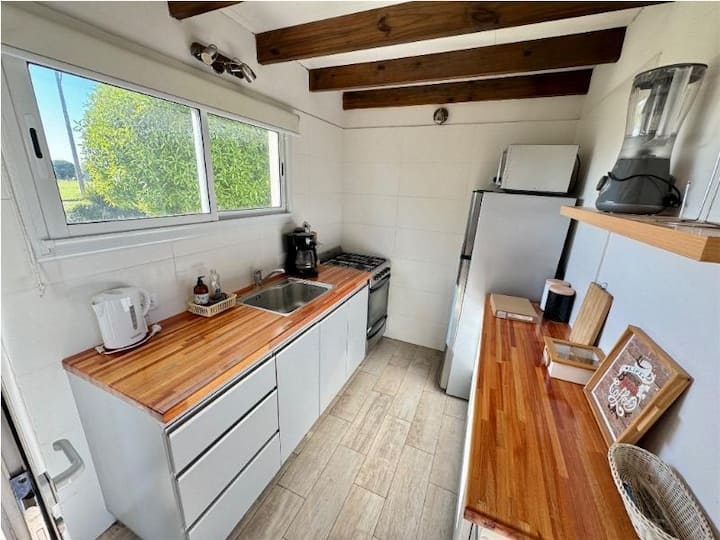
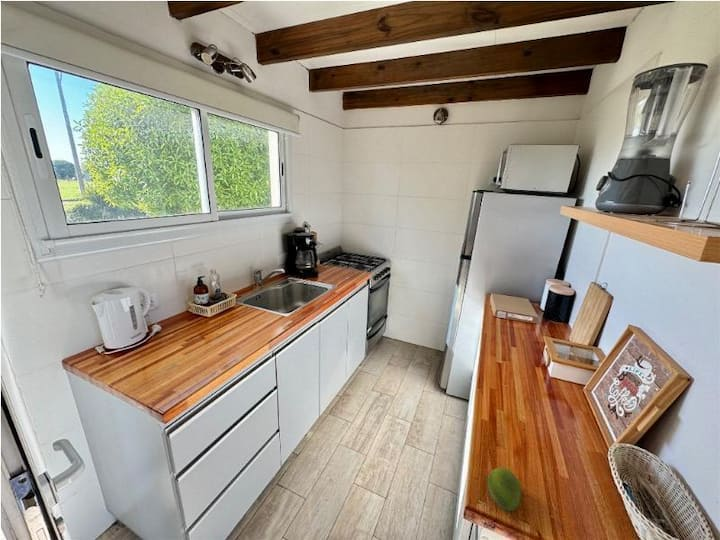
+ fruit (504, 487)
